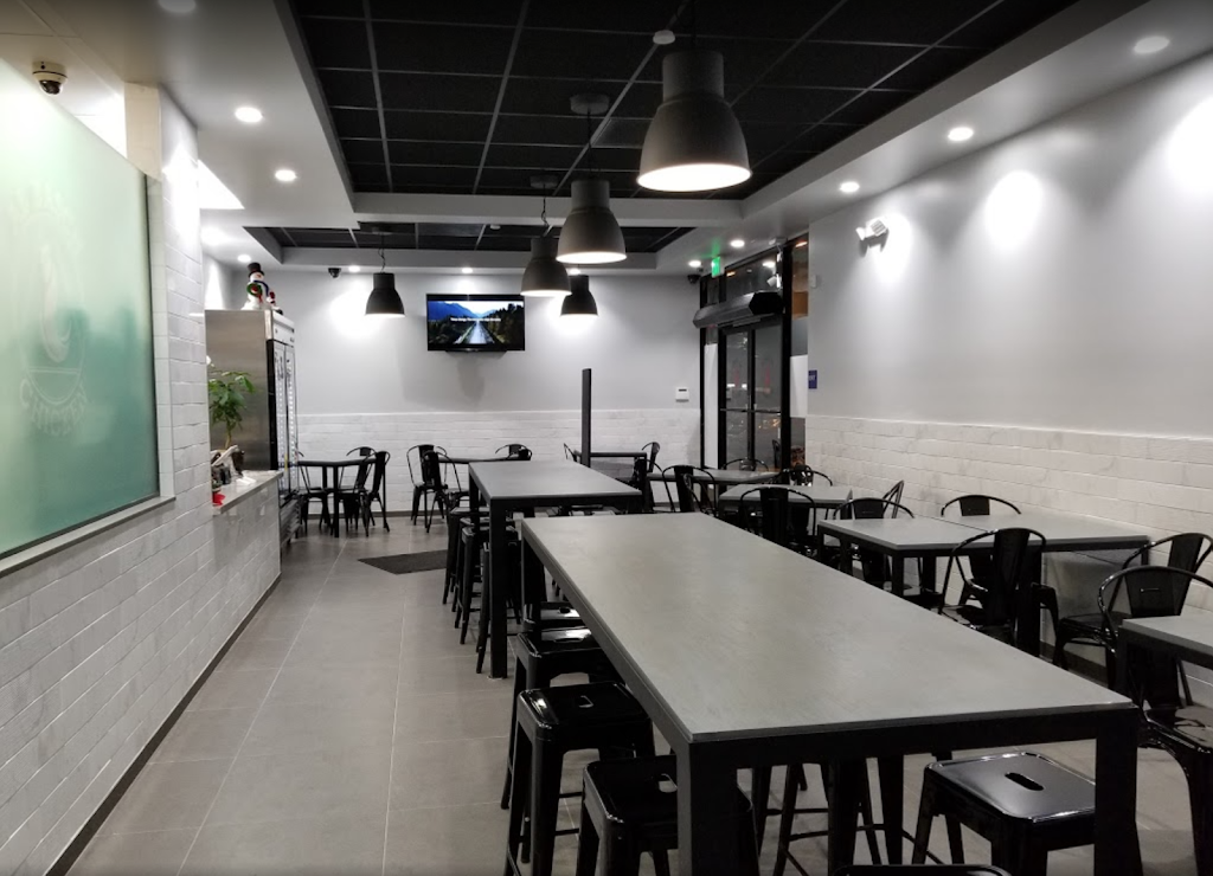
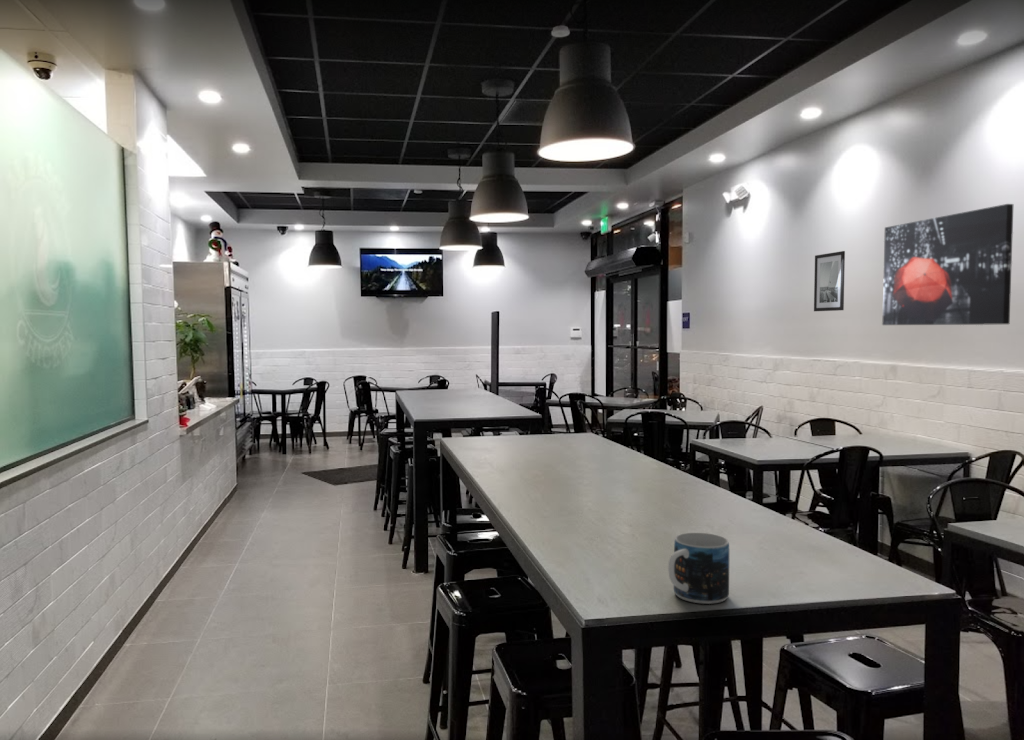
+ wall art (828, 282)
+ wall art (940, 271)
+ mug (693, 570)
